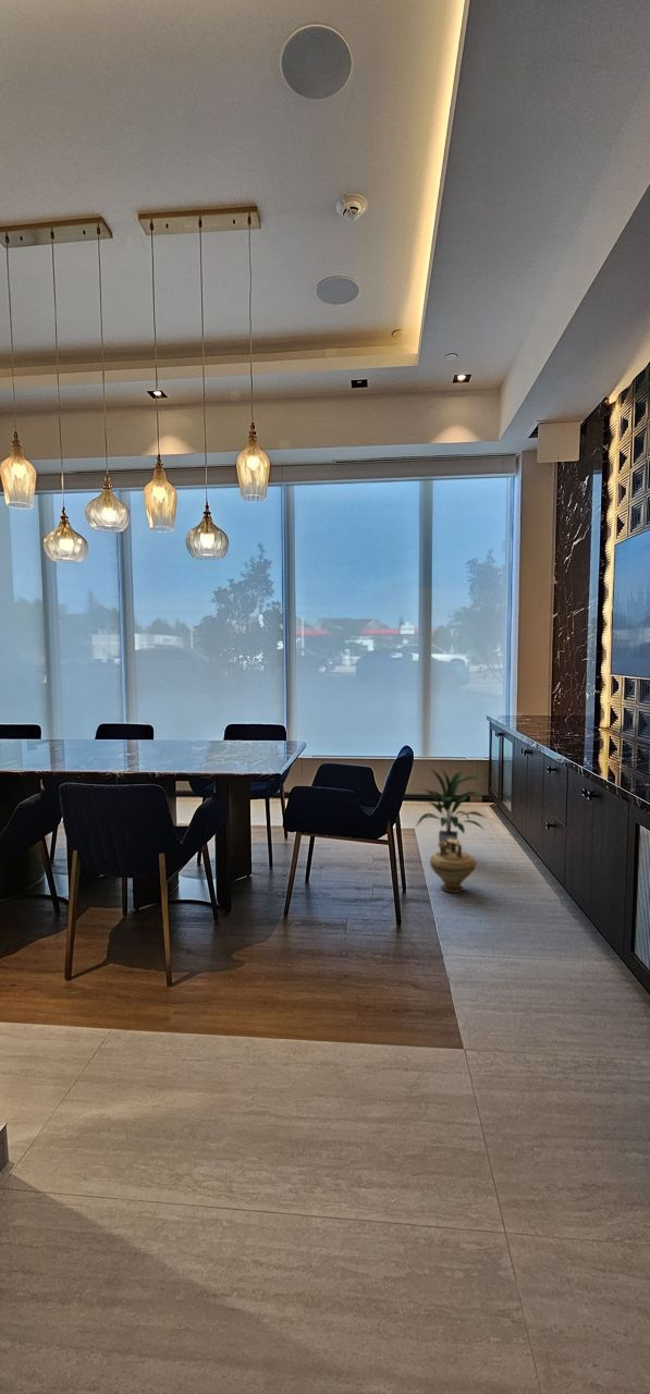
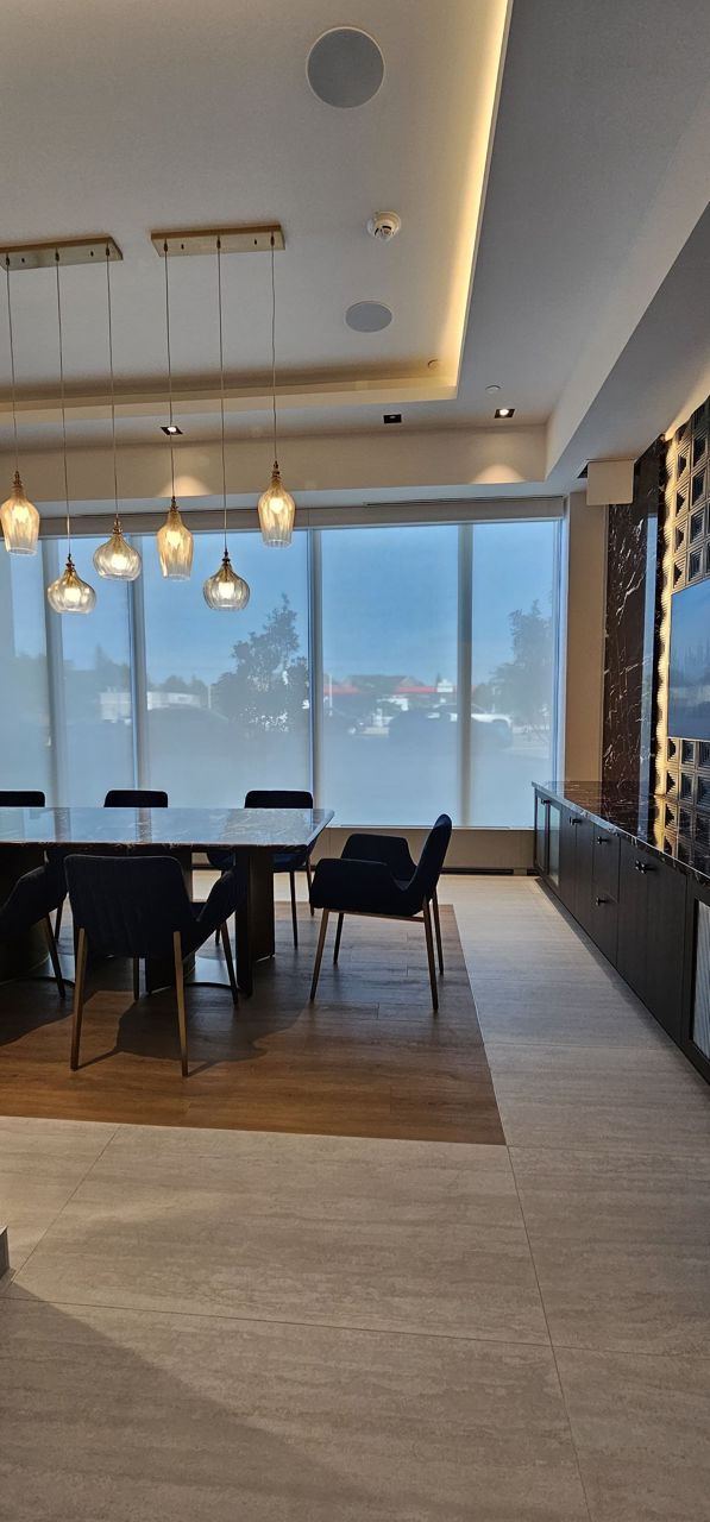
- indoor plant (450, 811)
- ceramic jug (452, 864)
